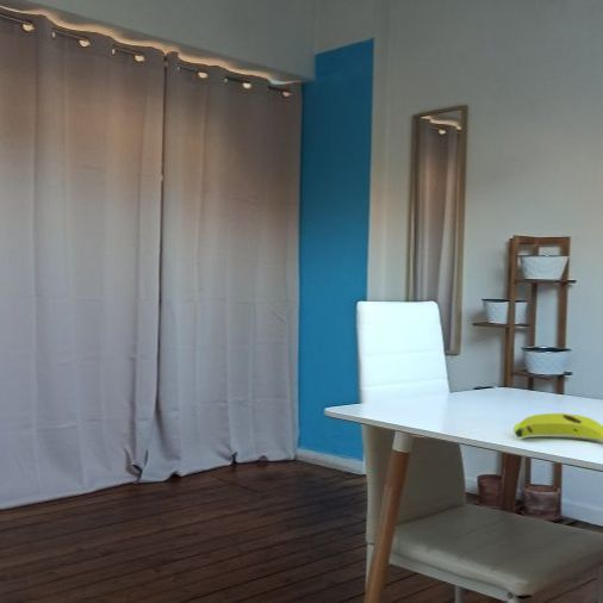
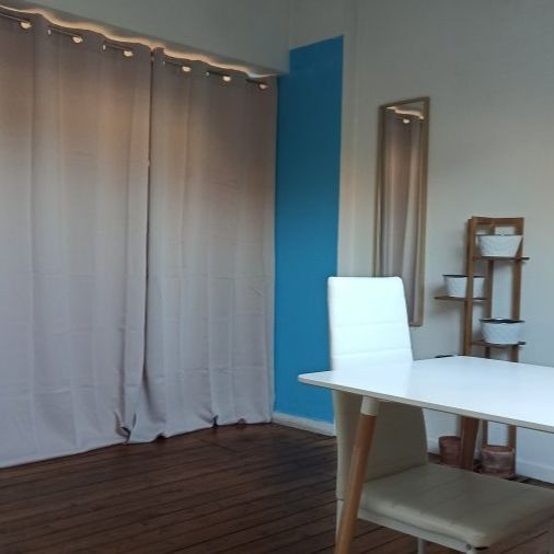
- banana (562, 429)
